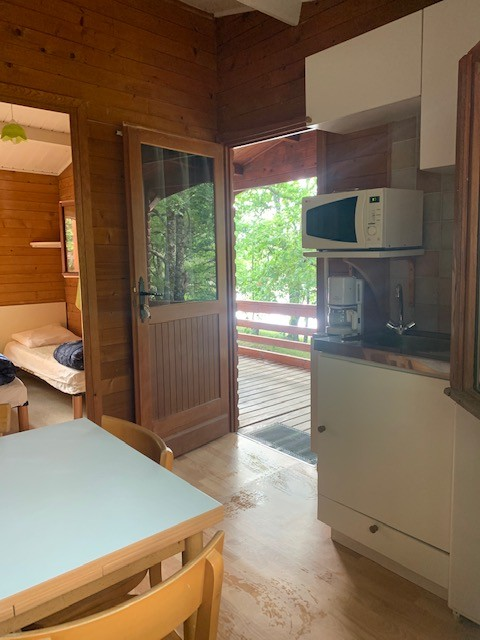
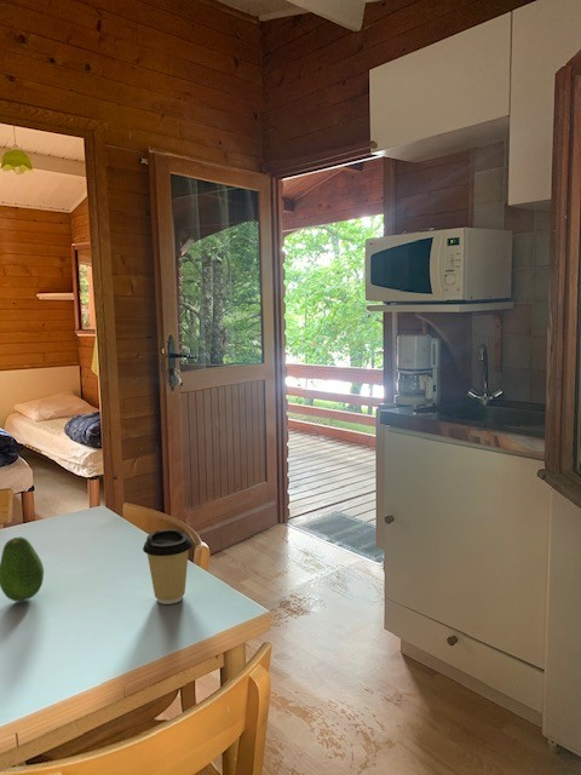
+ coffee cup (168, 567)
+ fruit (21, 568)
